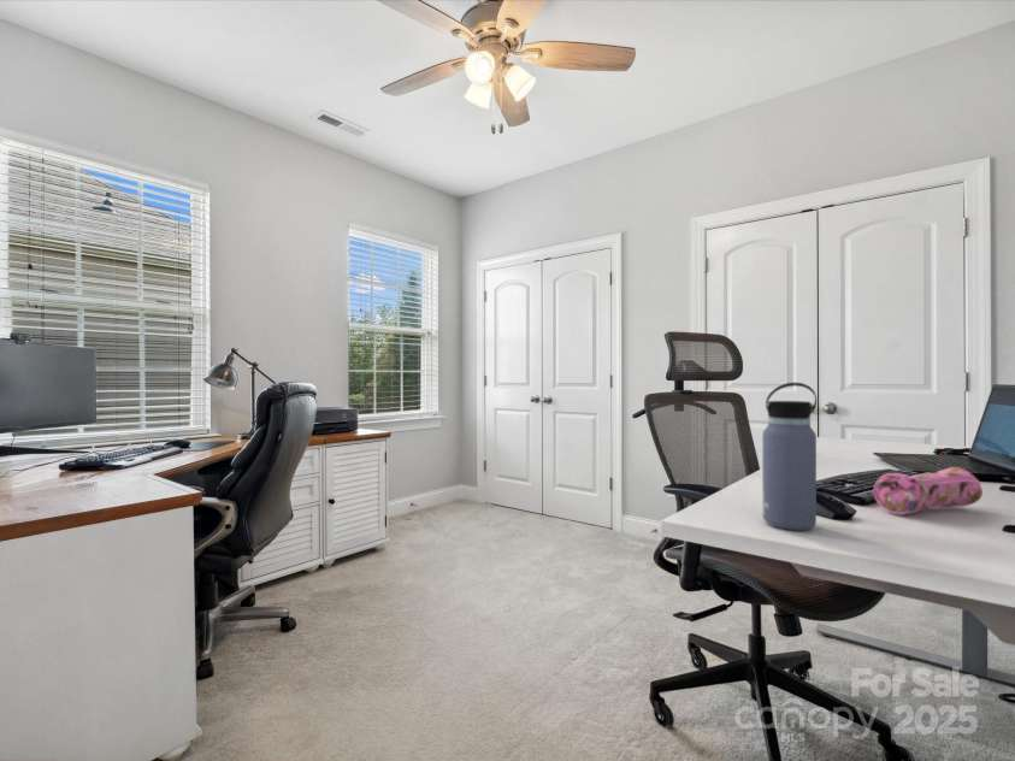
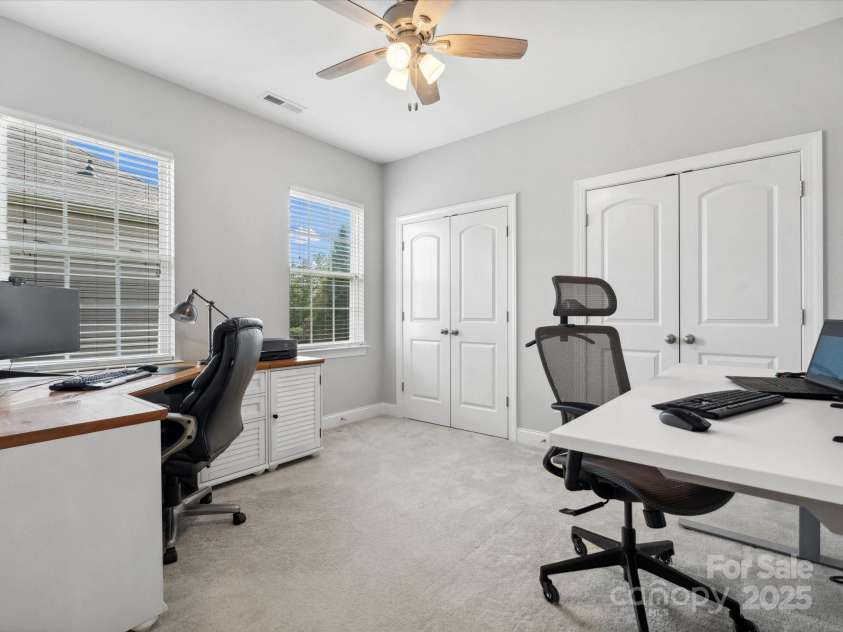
- pencil case (927, 489)
- water bottle (789, 453)
